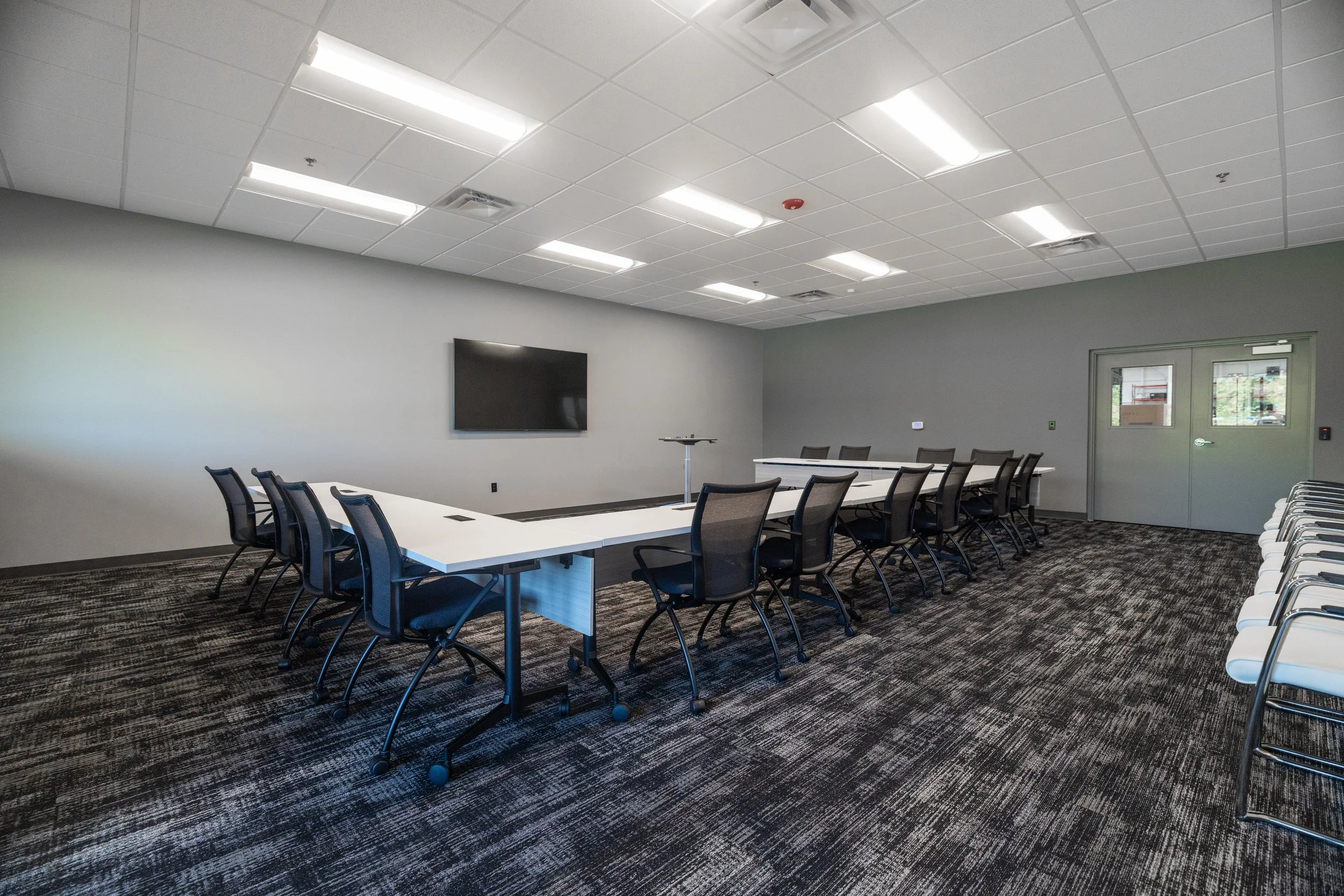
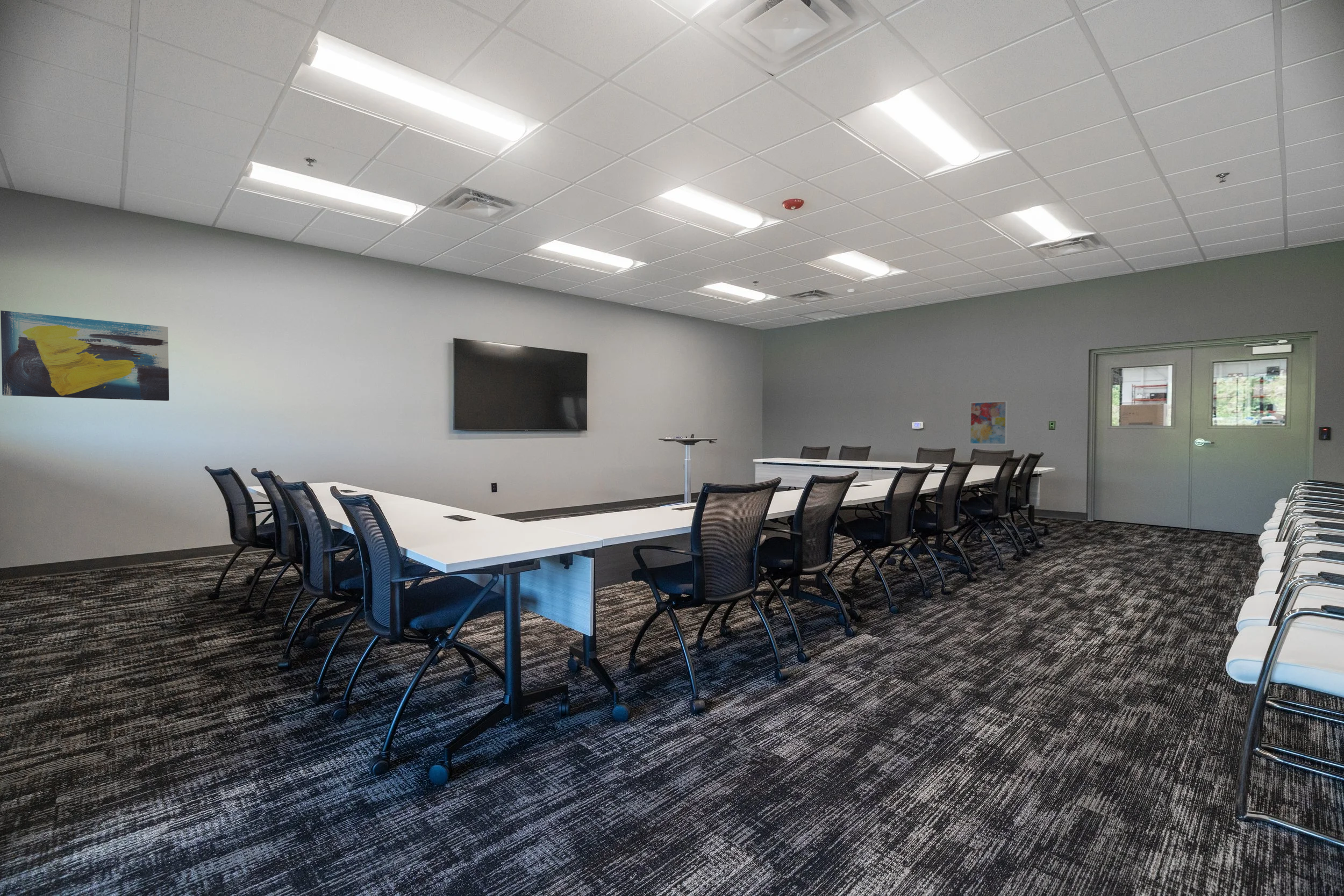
+ wall art (91, 359)
+ wall art (988, 423)
